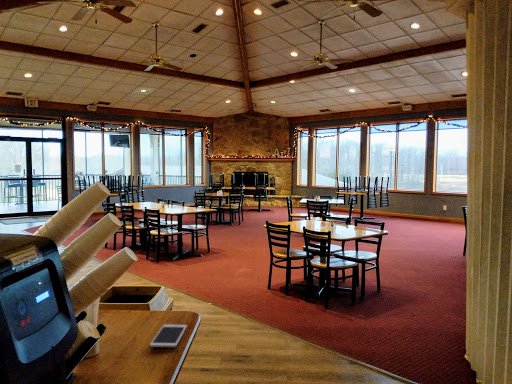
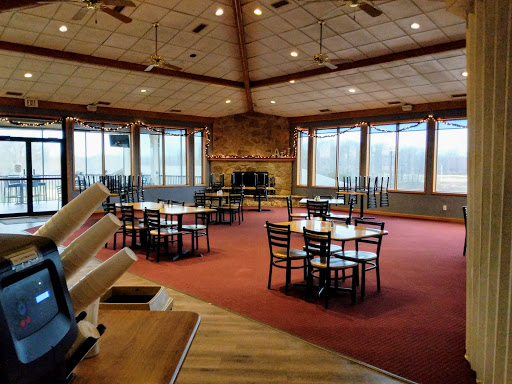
- cell phone (169, 335)
